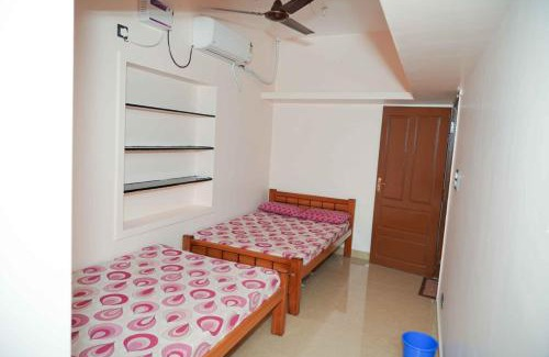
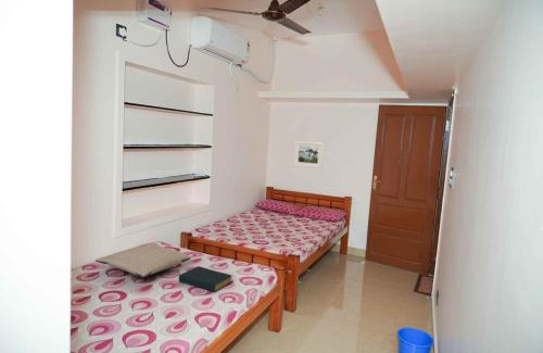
+ pillow (144, 260)
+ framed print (307, 154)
+ hardback book (205, 278)
